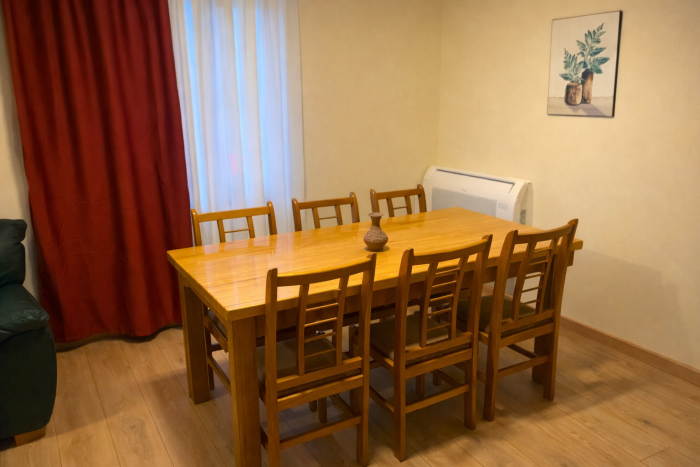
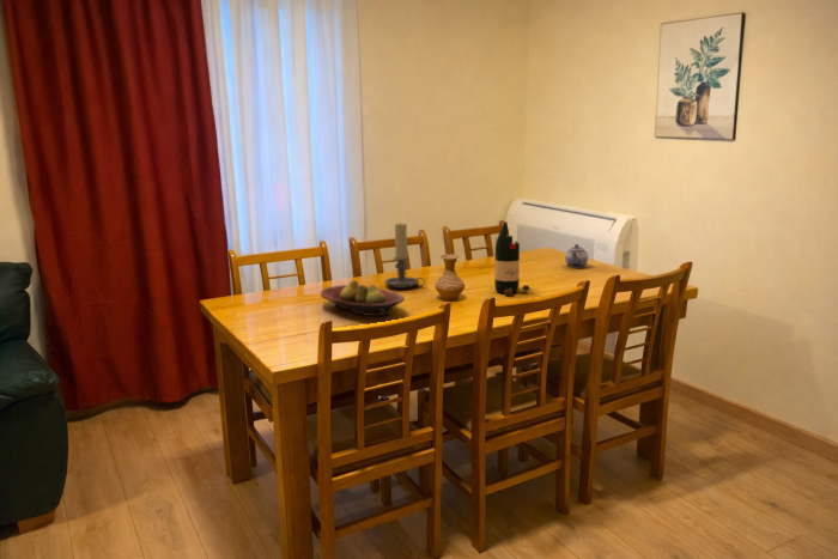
+ wine bottle (510, 256)
+ teapot (576, 255)
+ candle holder (403, 254)
+ fruit bowl (362, 296)
